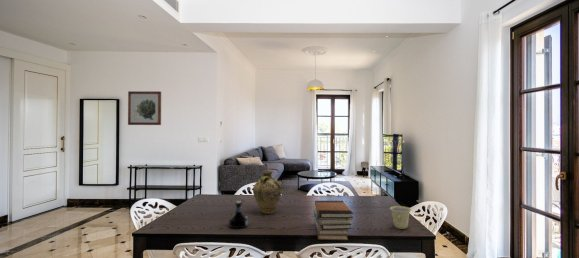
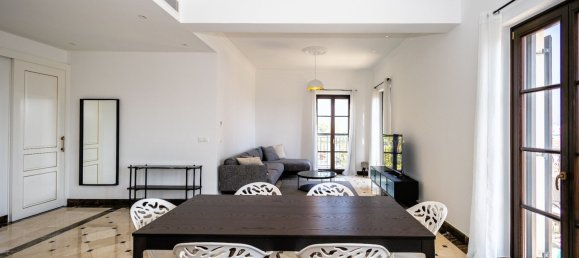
- wall art (144, 108)
- cup (400, 217)
- tequila bottle (238, 213)
- book stack (331, 218)
- jug (267, 191)
